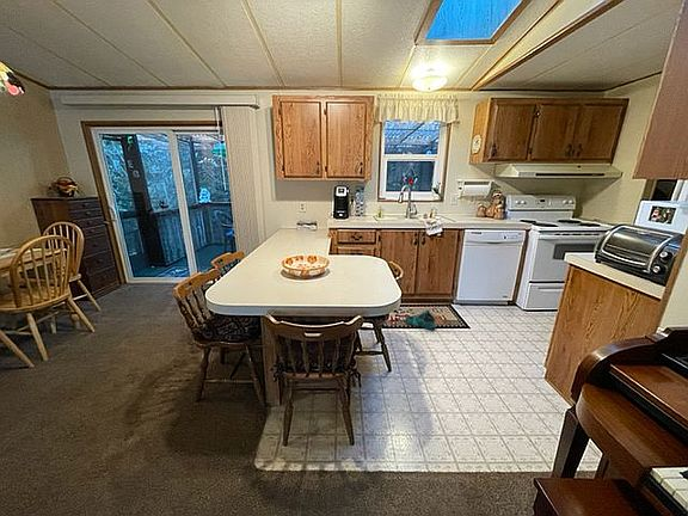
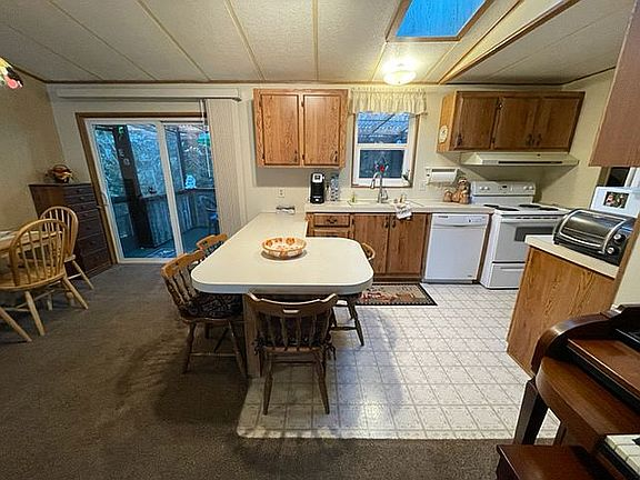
- shoe (420, 317)
